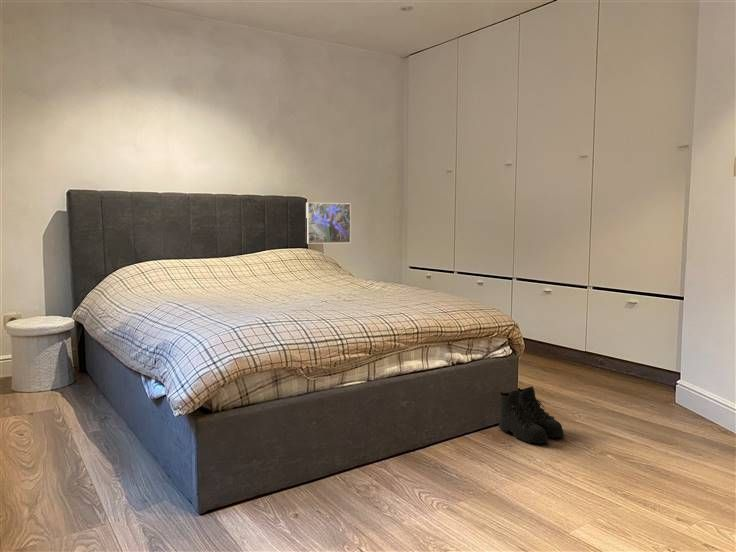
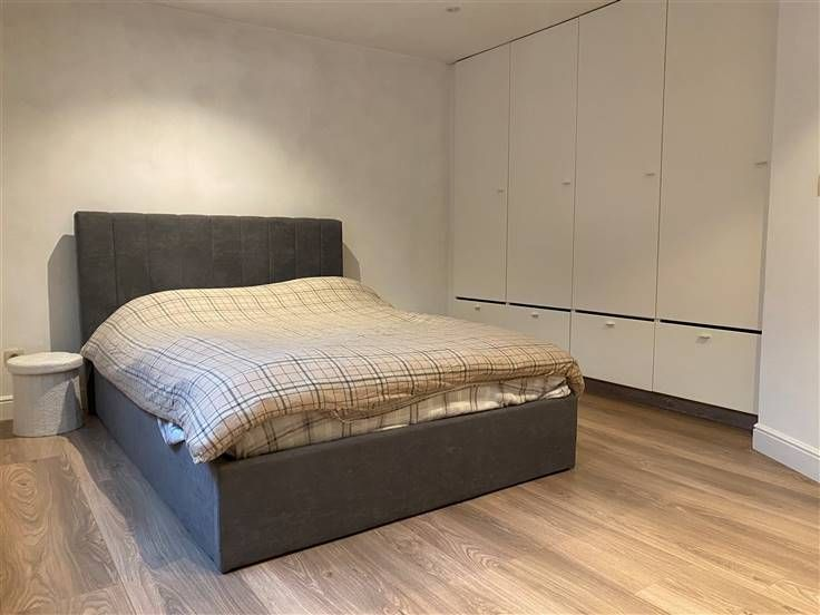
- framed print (328, 223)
- boots (530, 411)
